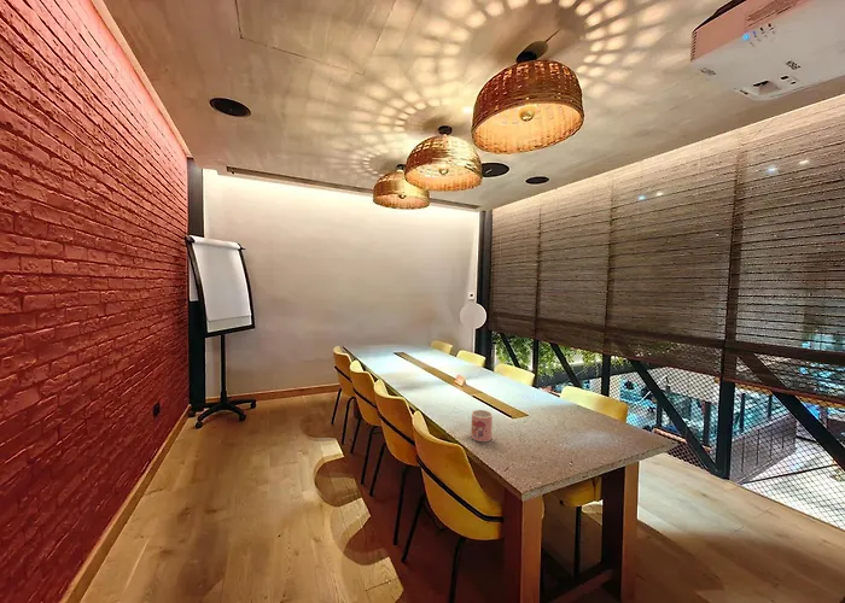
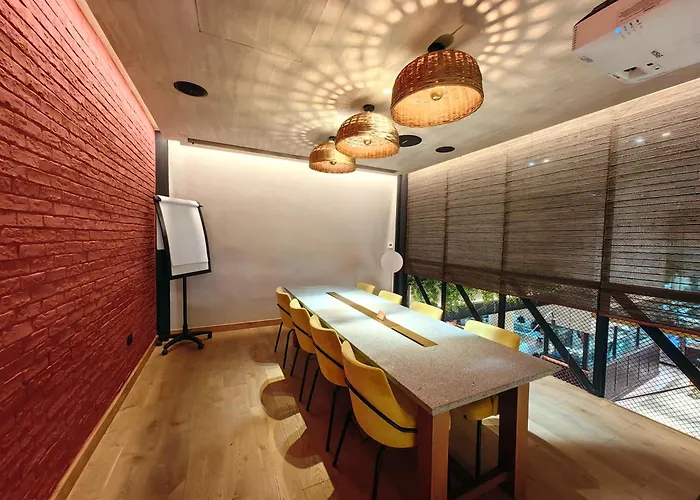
- mug (479, 423)
